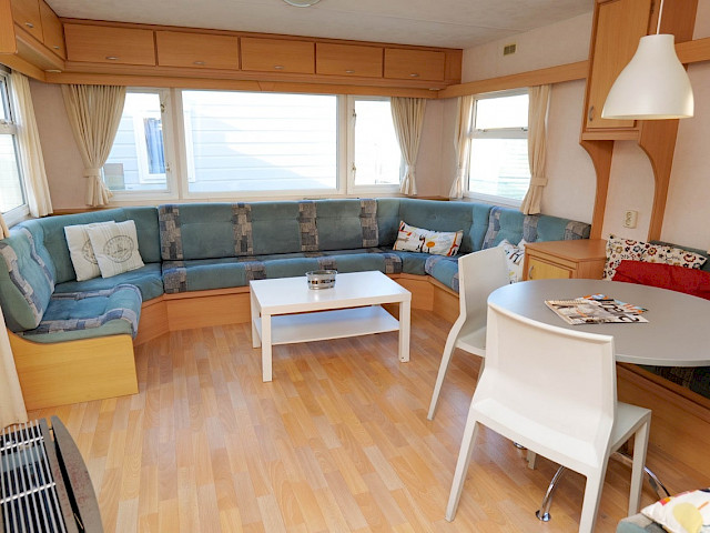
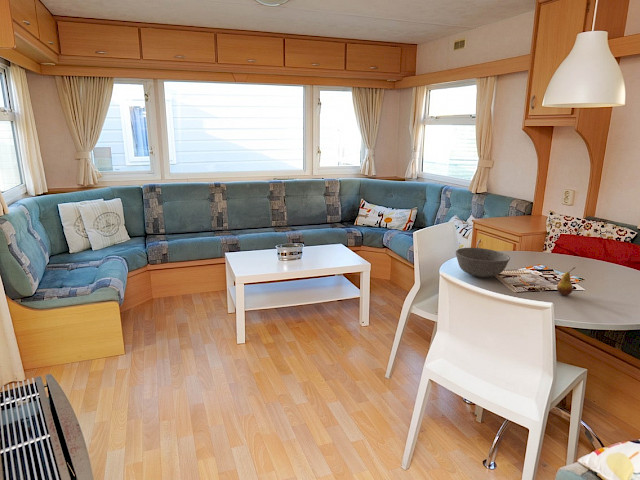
+ bowl (481, 263)
+ fruit (565, 280)
